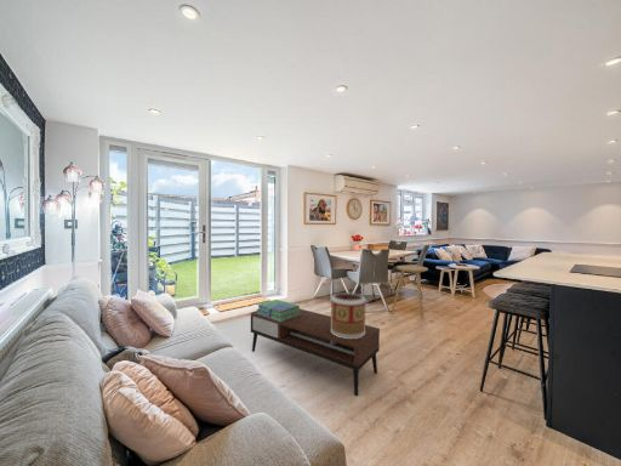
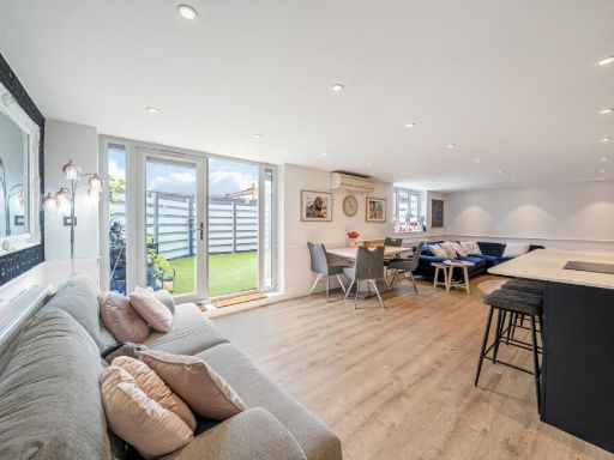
- stack of books (278, 308)
- decorative container (347, 313)
- side table (417, 289)
- coffee table (309, 340)
